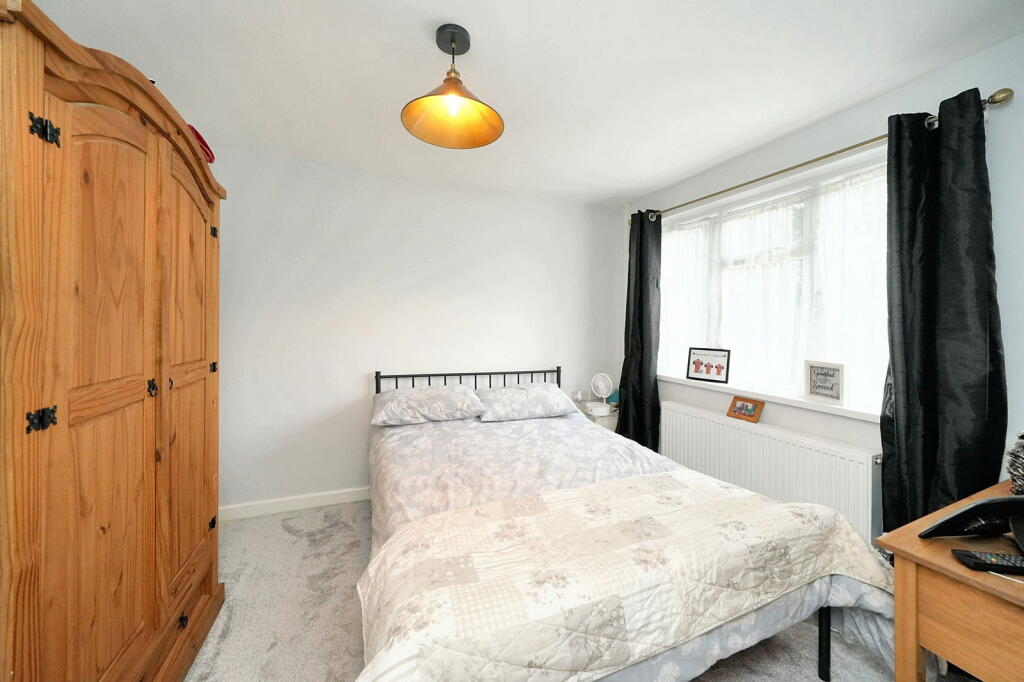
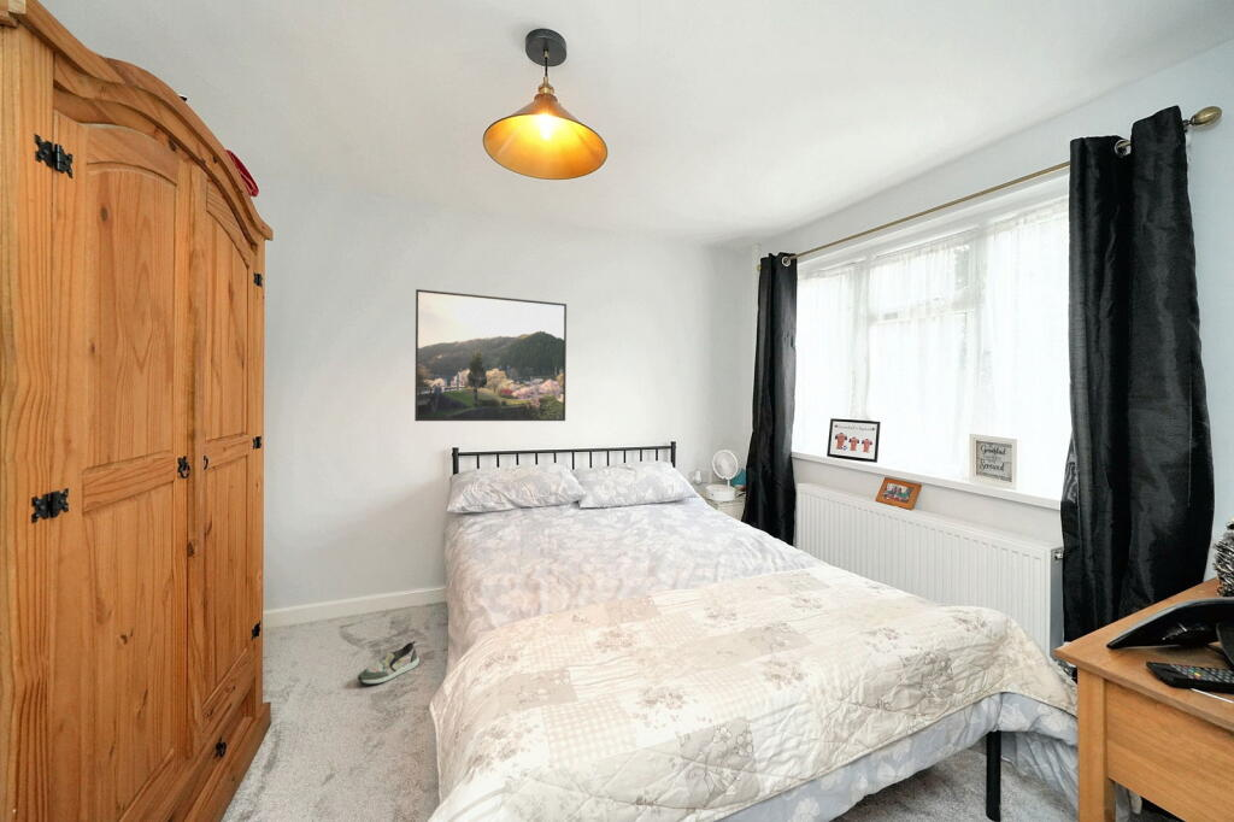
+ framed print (494, 359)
+ shoe (389, 660)
